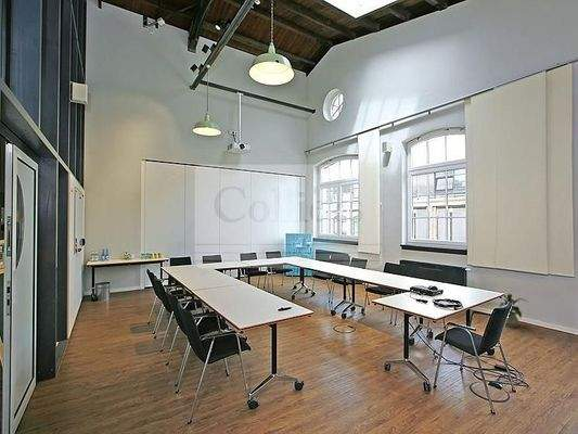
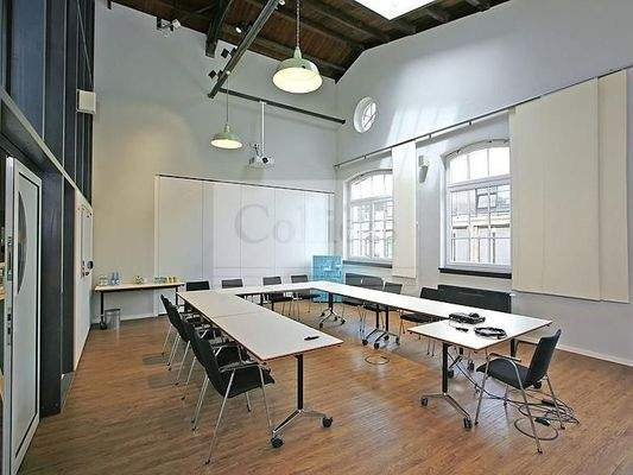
- house plant (512, 307)
